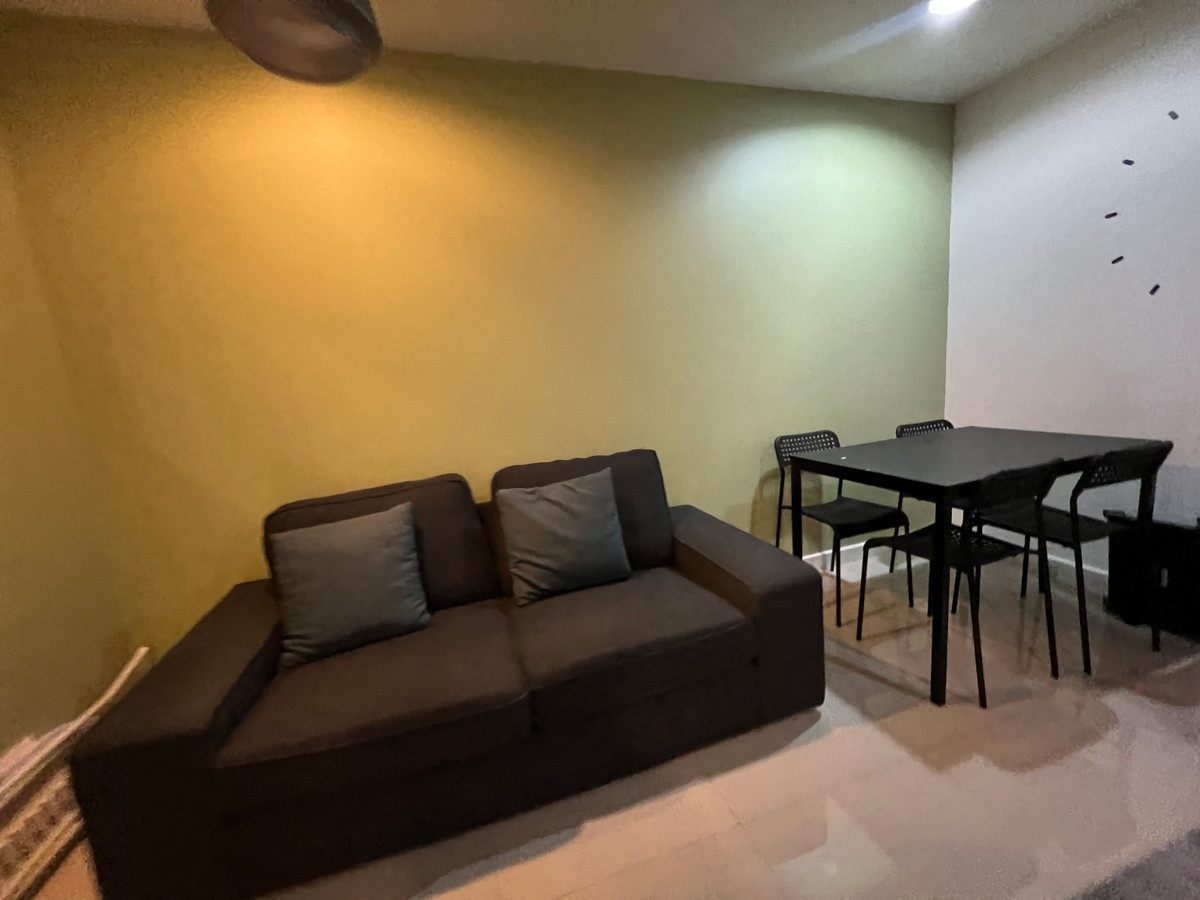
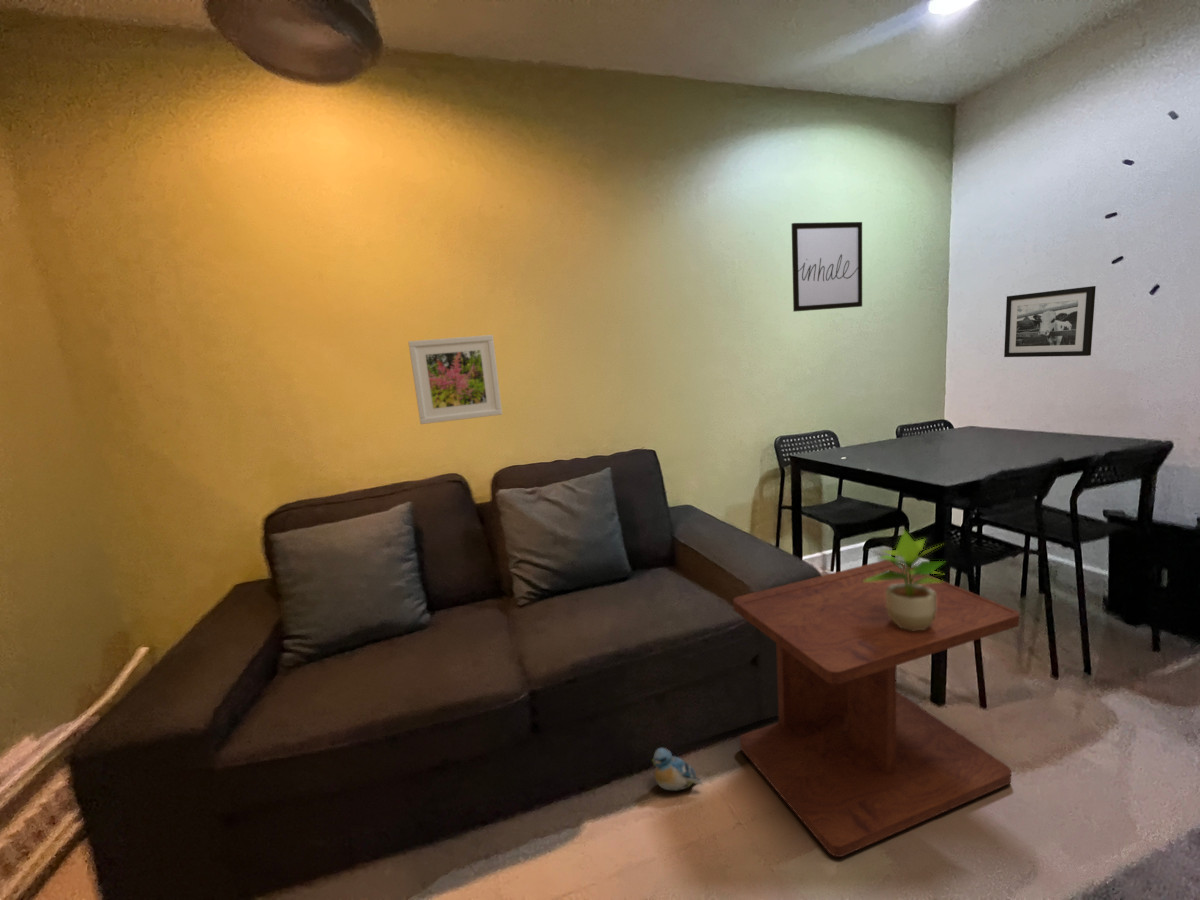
+ plush toy (676, 768)
+ wall art (828, 266)
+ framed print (456, 379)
+ potted plant (905, 578)
+ side table (866, 688)
+ picture frame (1046, 324)
